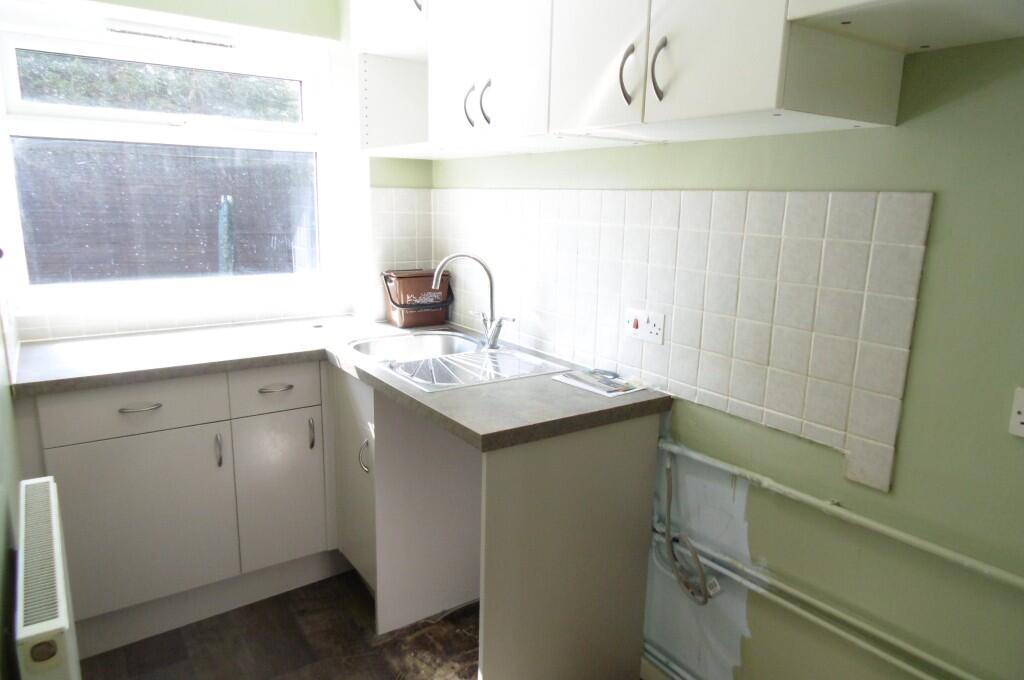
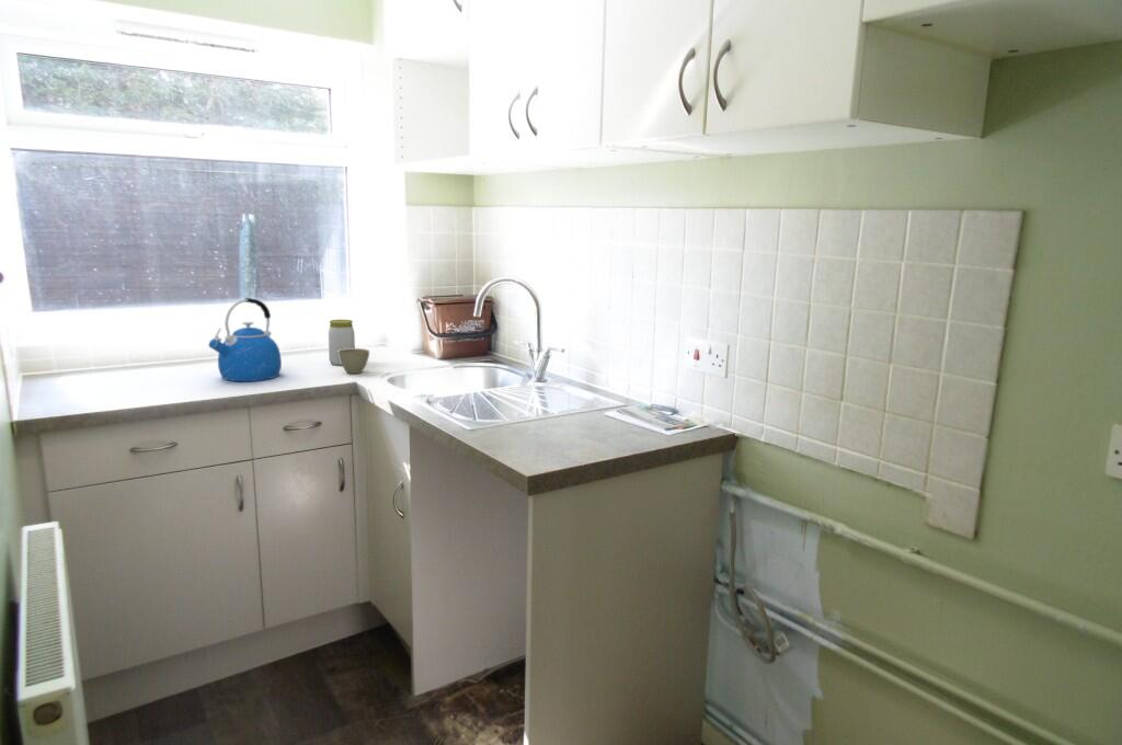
+ flower pot (354, 360)
+ kettle (242, 337)
+ jar (341, 342)
